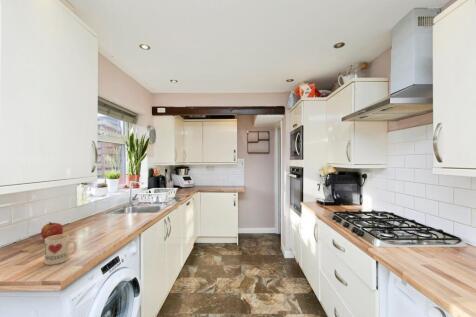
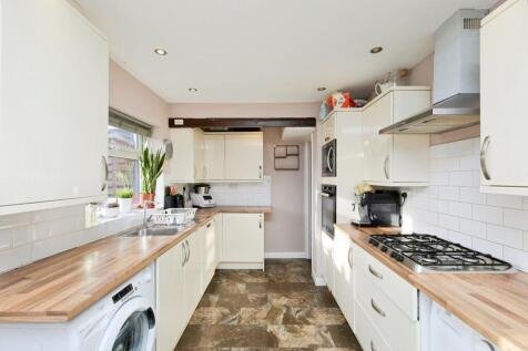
- apple (52, 230)
- mug (61, 248)
